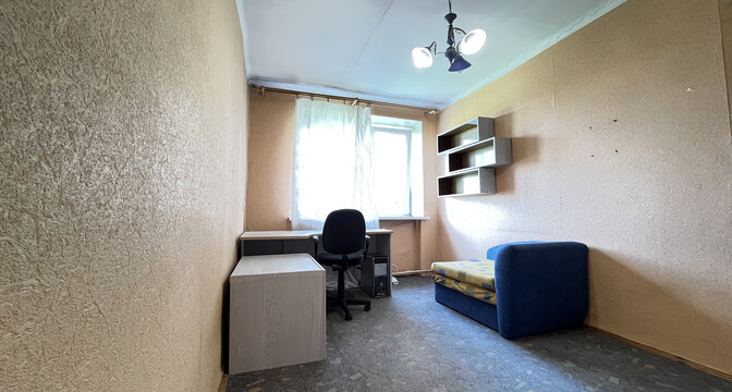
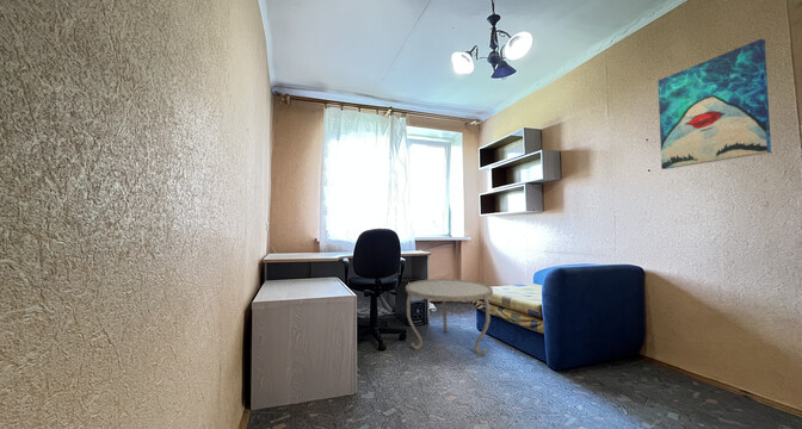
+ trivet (445, 315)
+ wall art (707, 111)
